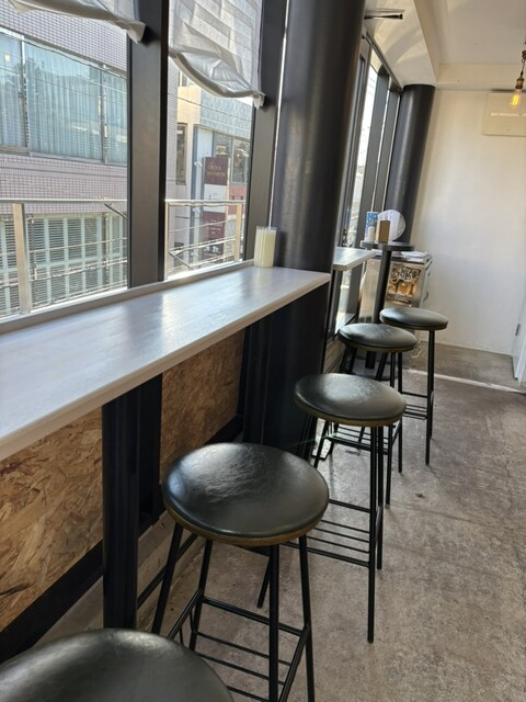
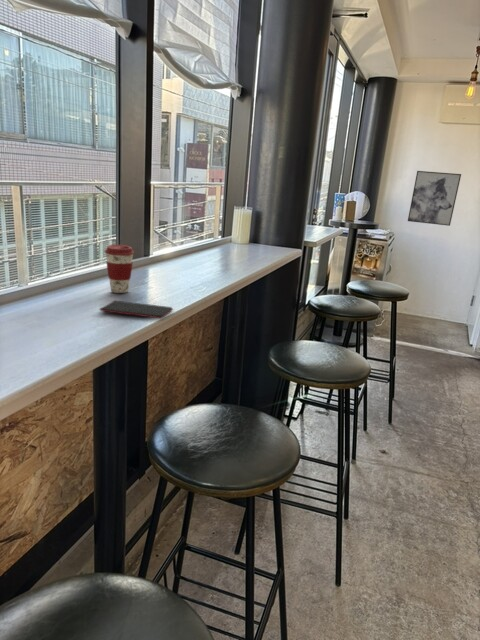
+ coffee cup (119, 269)
+ wall art (433, 198)
+ smartphone (137, 309)
